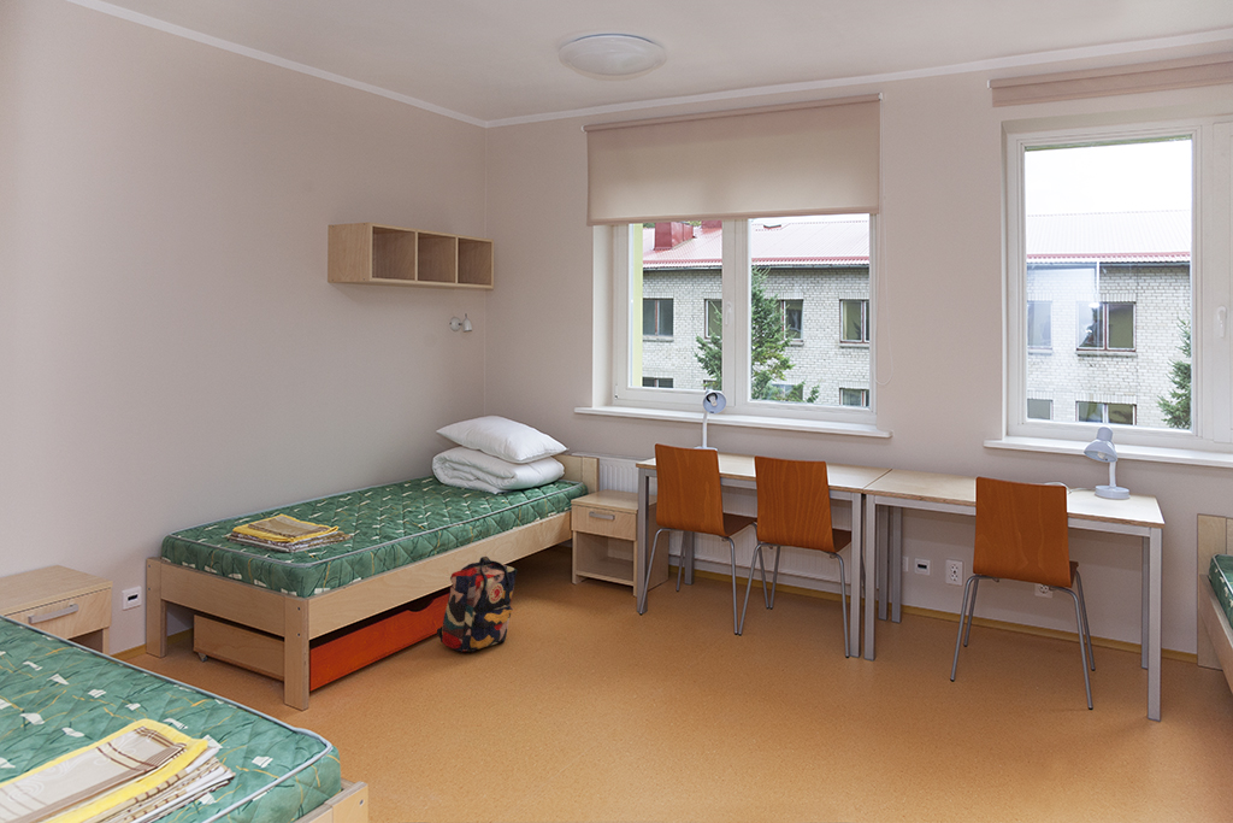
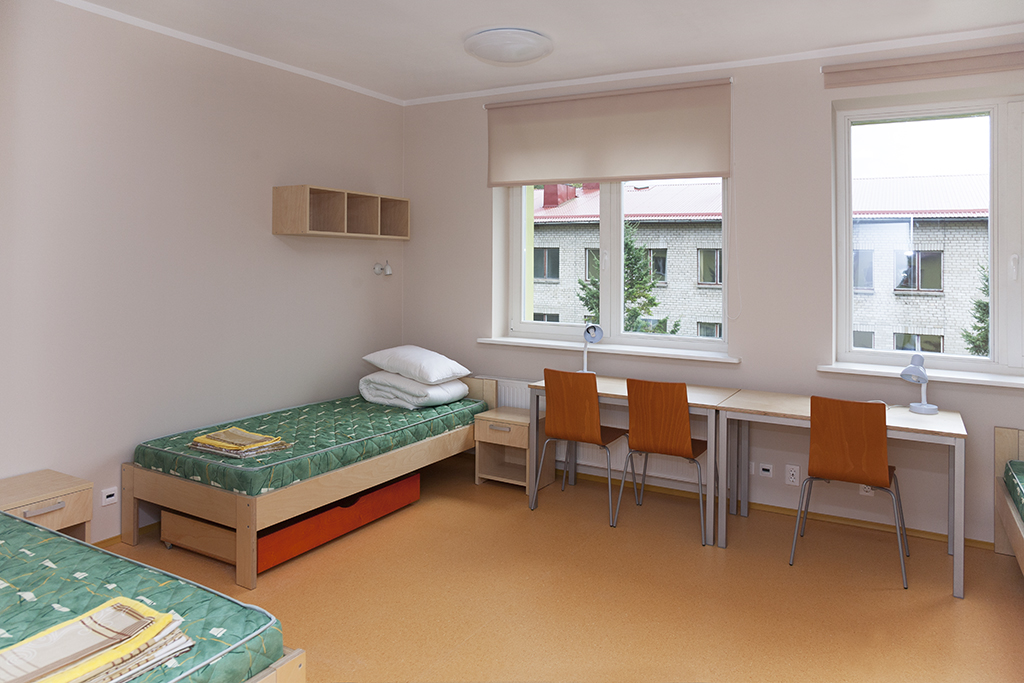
- backpack (476, 600)
